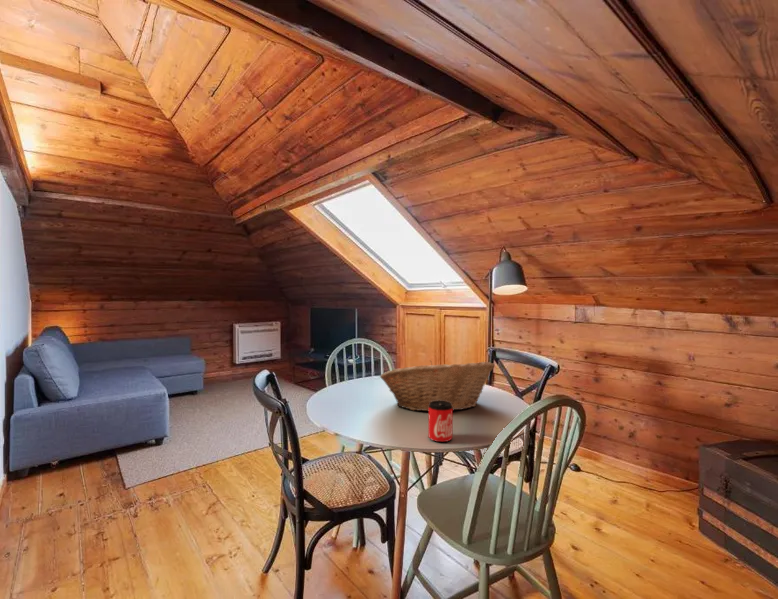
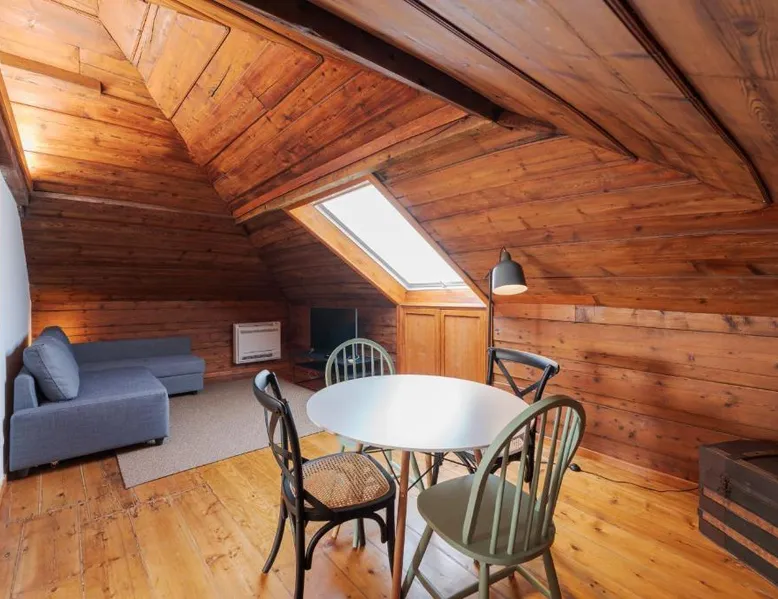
- can (440, 420)
- fruit basket (437, 380)
